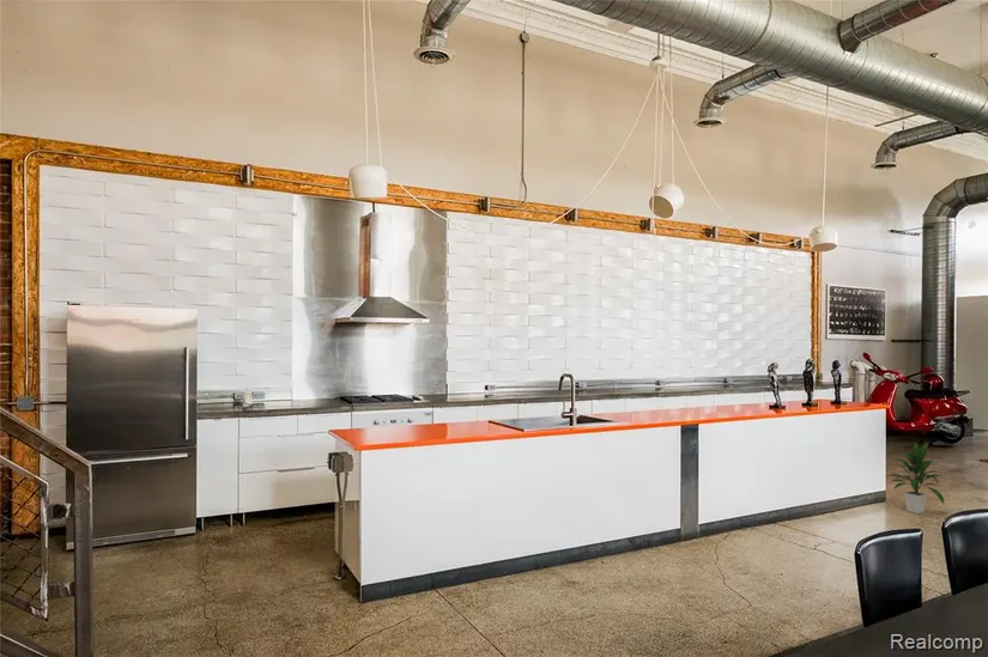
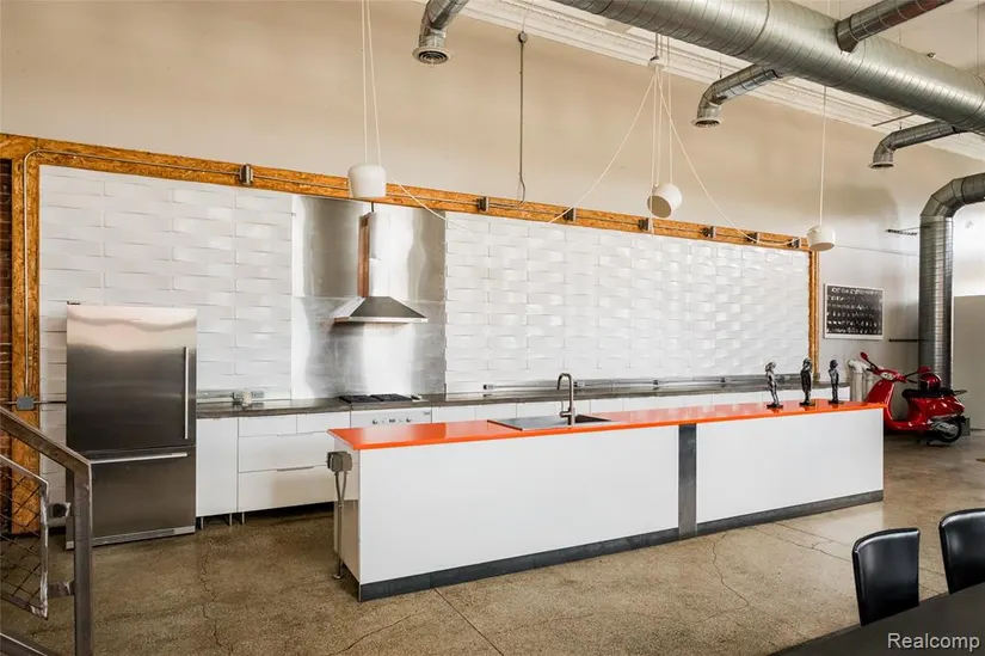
- indoor plant (917, 477)
